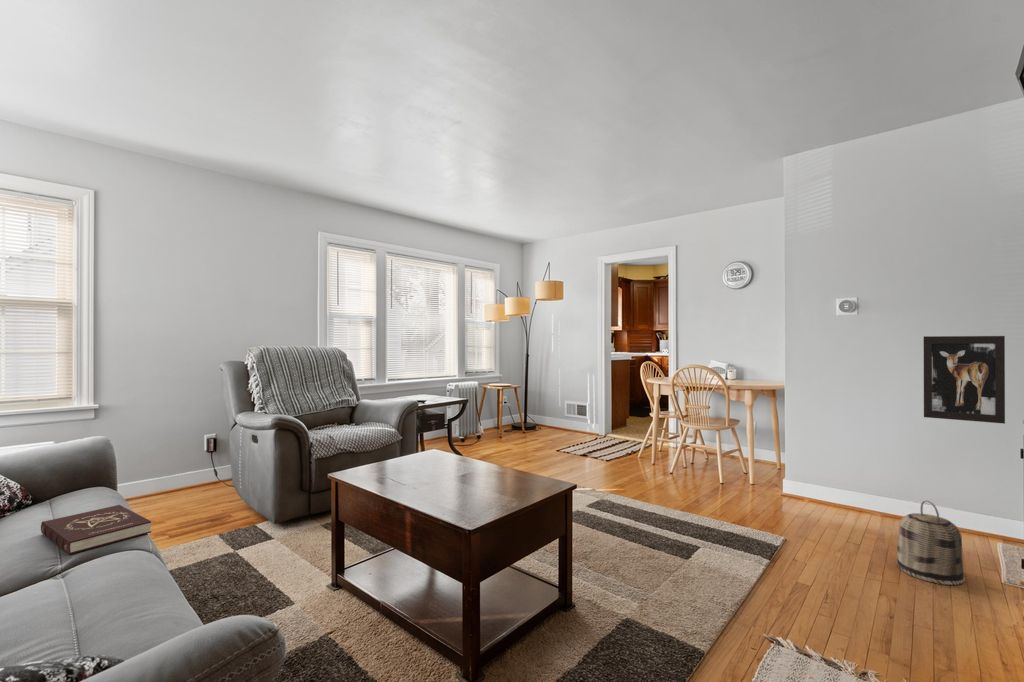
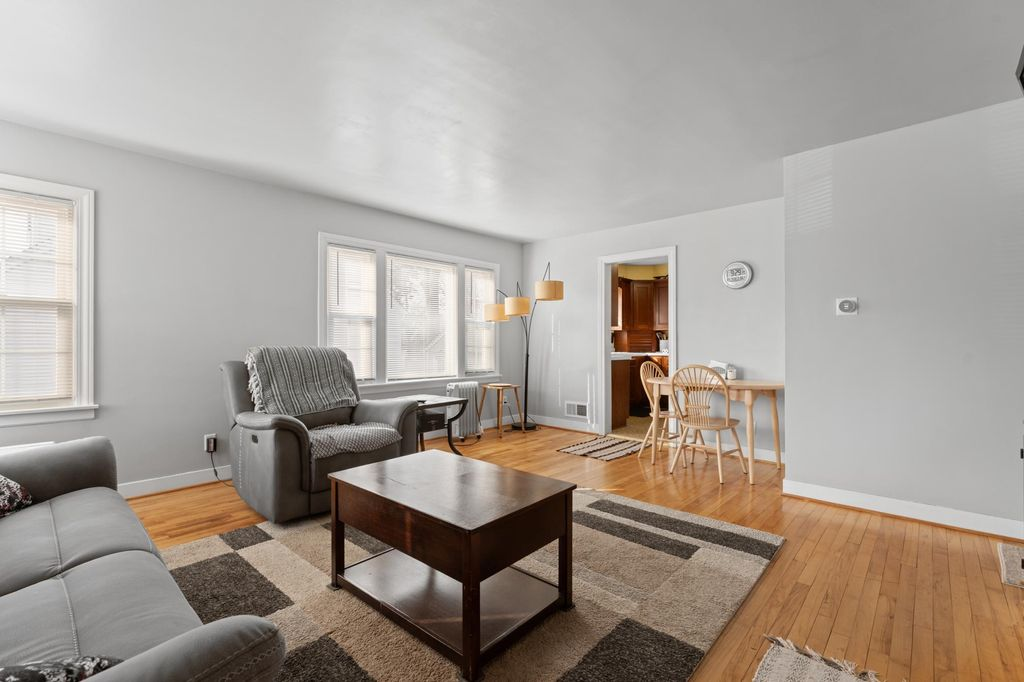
- wall art (962, 378)
- book (95, 527)
- basket (929, 536)
